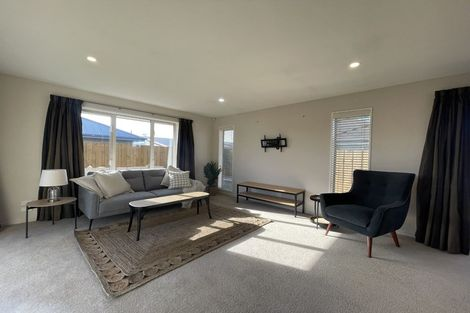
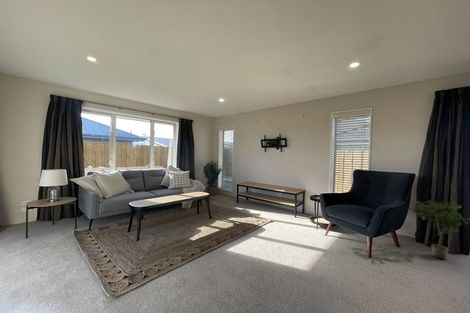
+ potted plant (438, 228)
